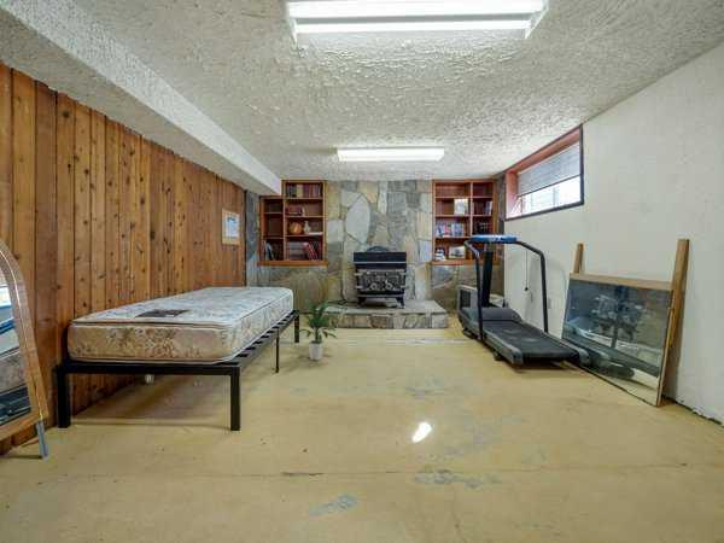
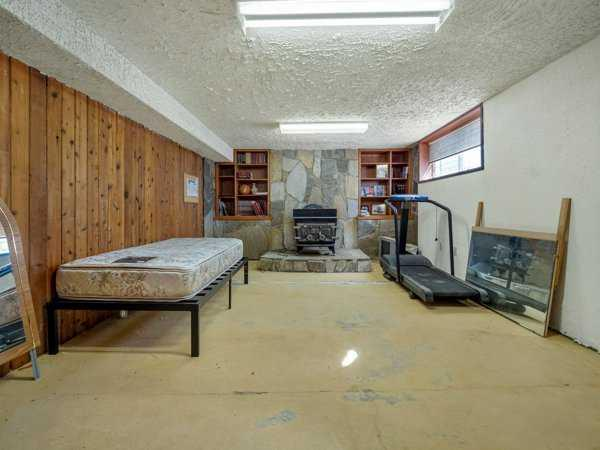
- indoor plant (317, 327)
